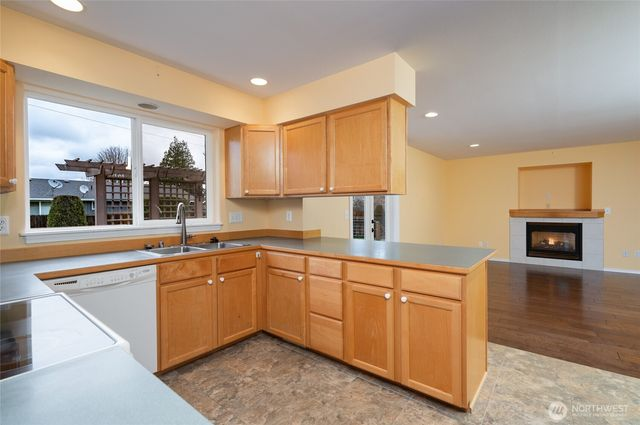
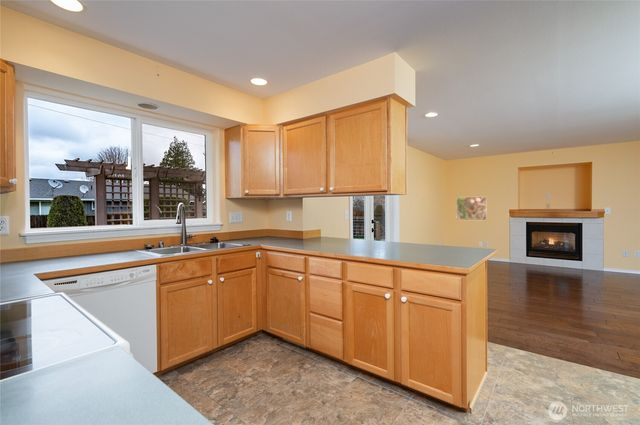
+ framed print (471, 208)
